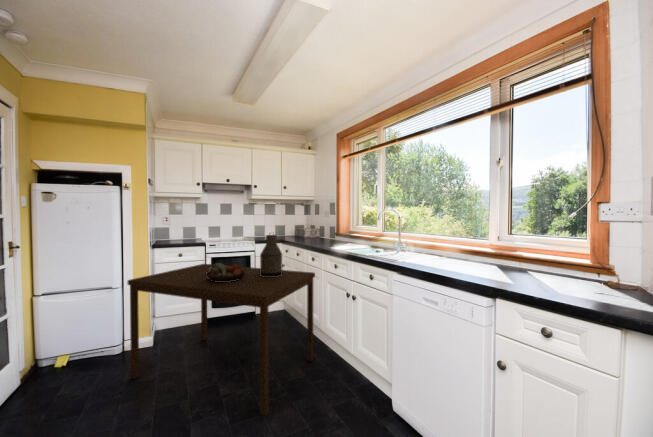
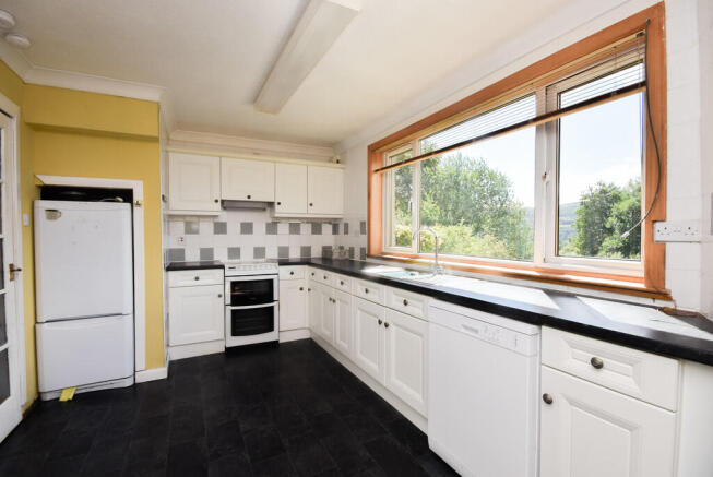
- fruit bowl (225, 270)
- milk can (271, 253)
- dining table (230, 303)
